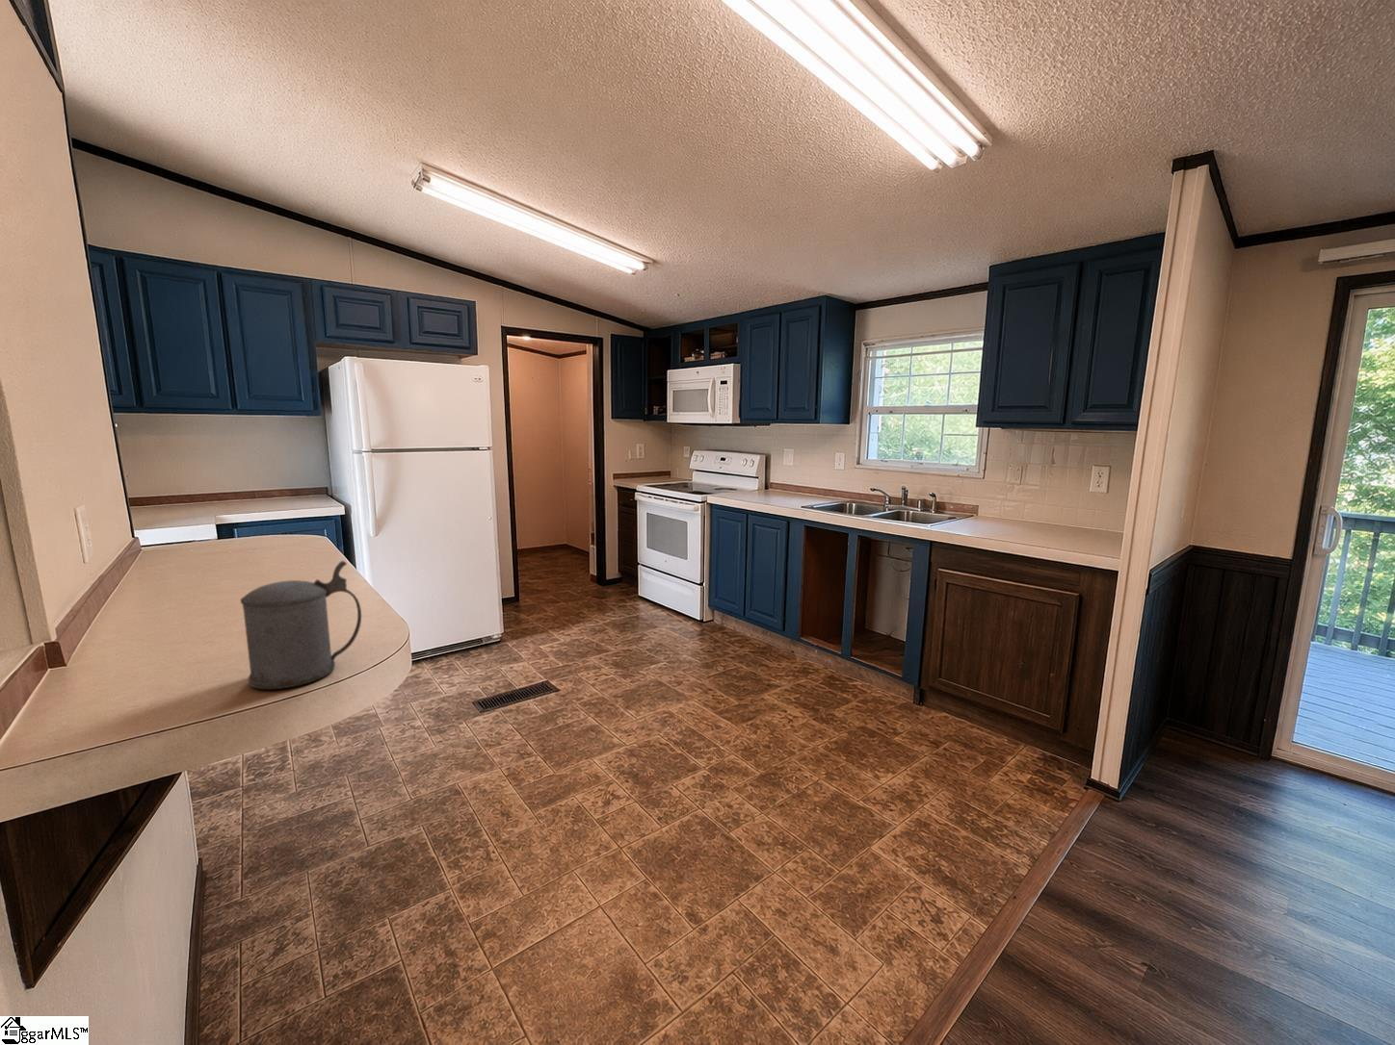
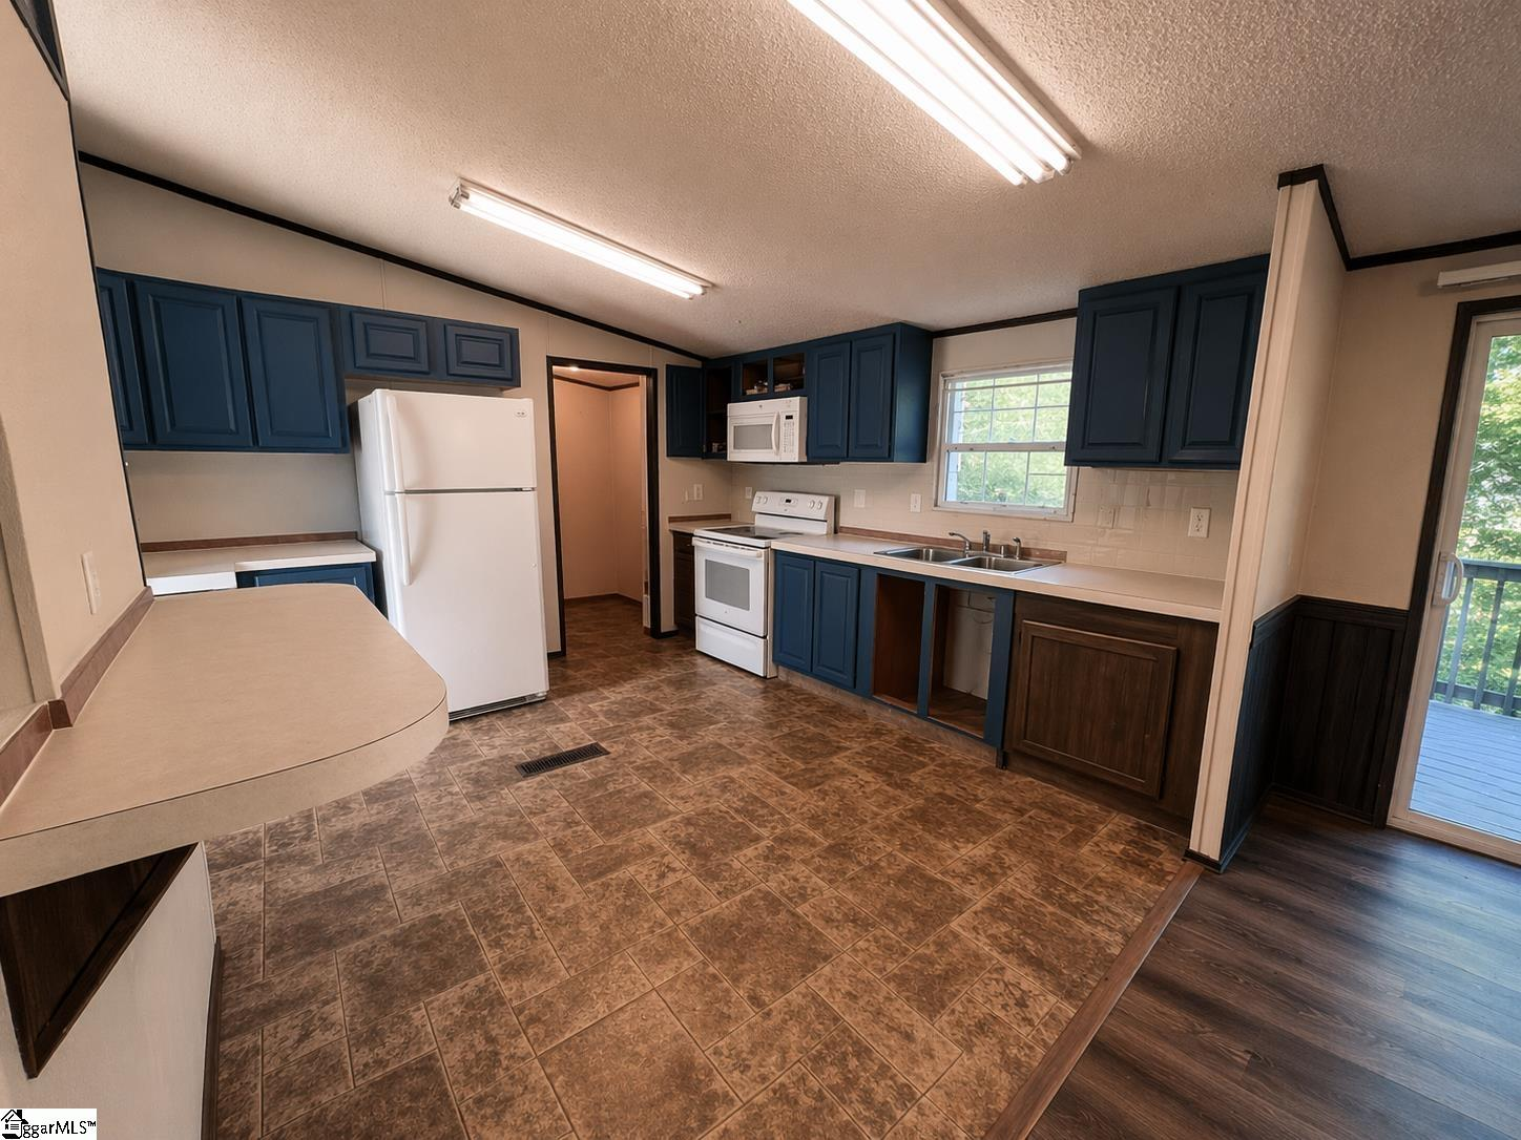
- beer stein (304, 619)
